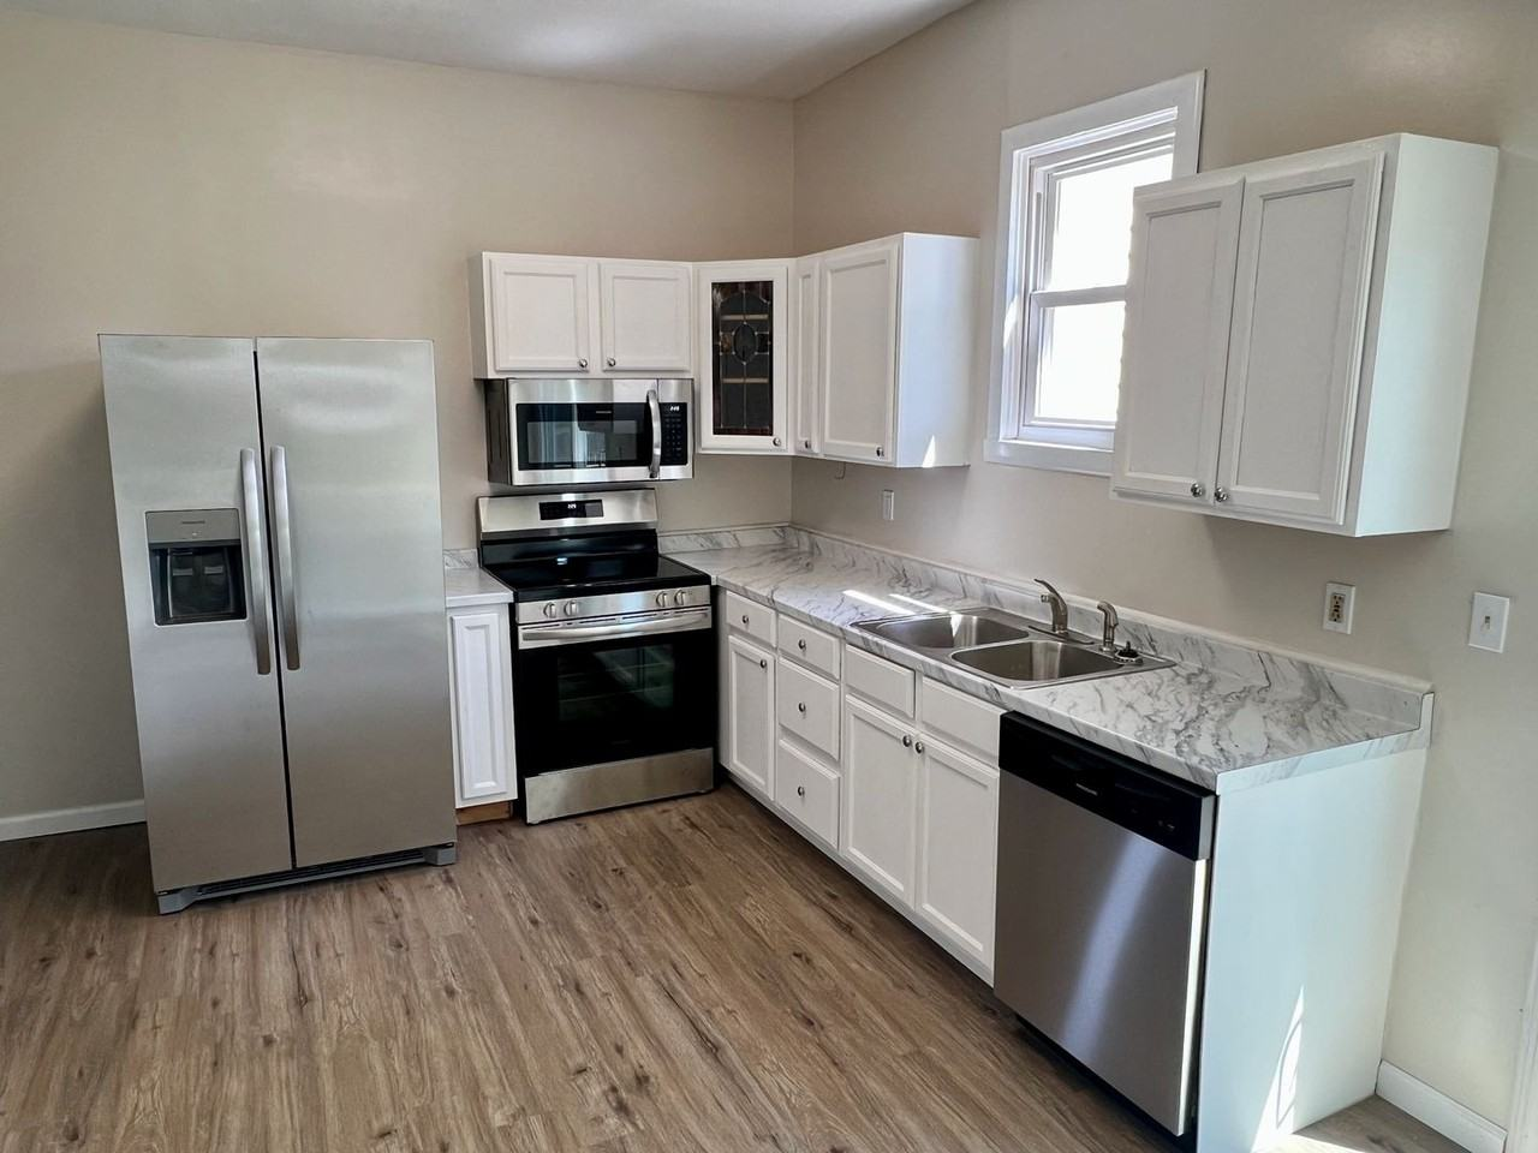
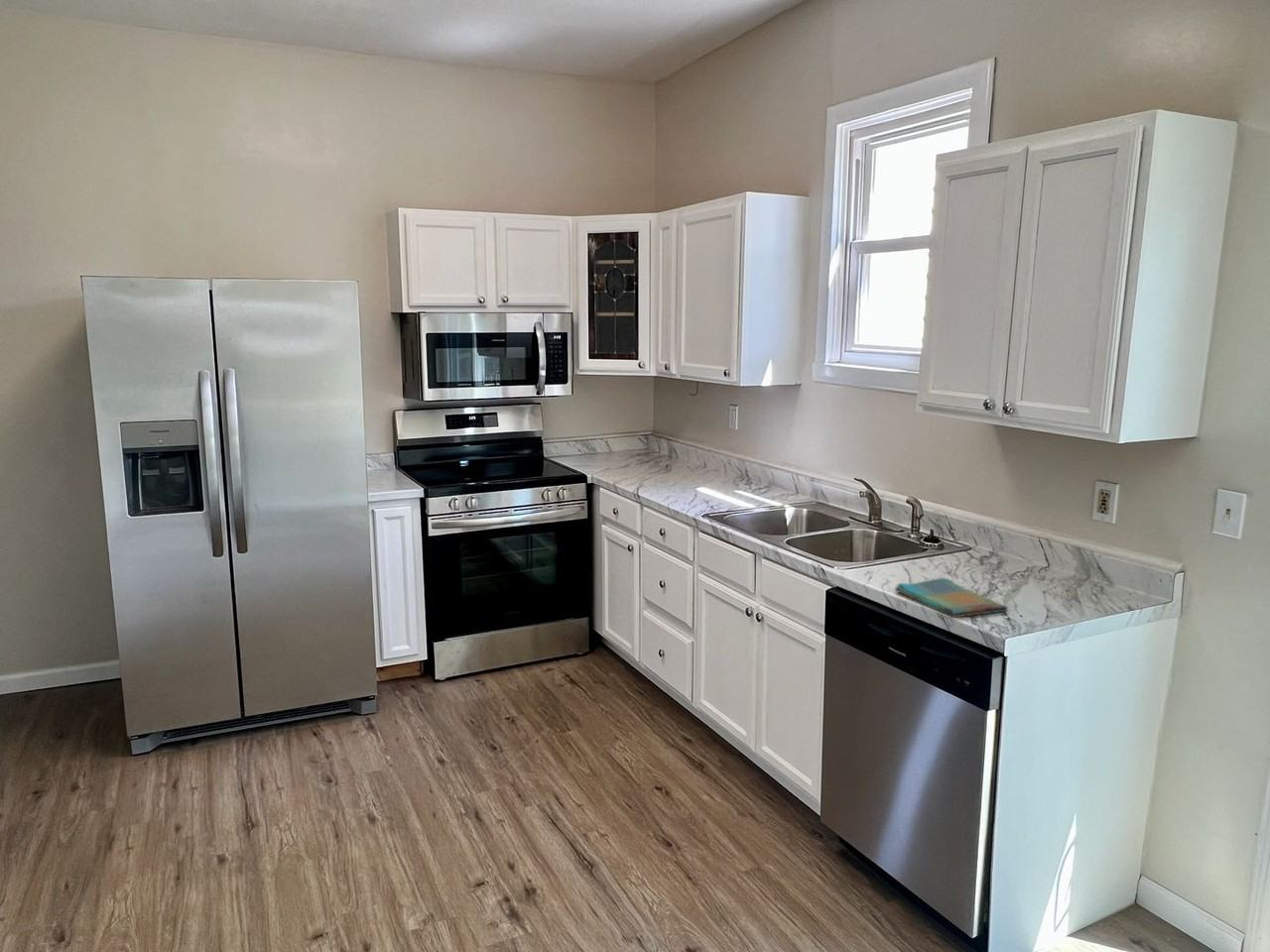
+ dish towel (949, 596)
